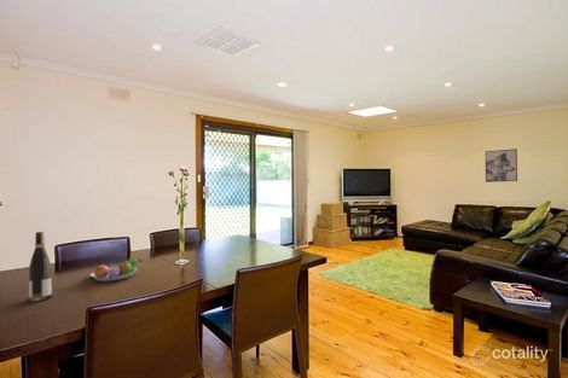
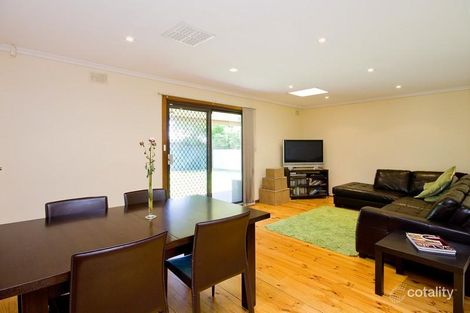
- wall art (500, 165)
- fruit bowl (116, 267)
- wine bottle (40, 264)
